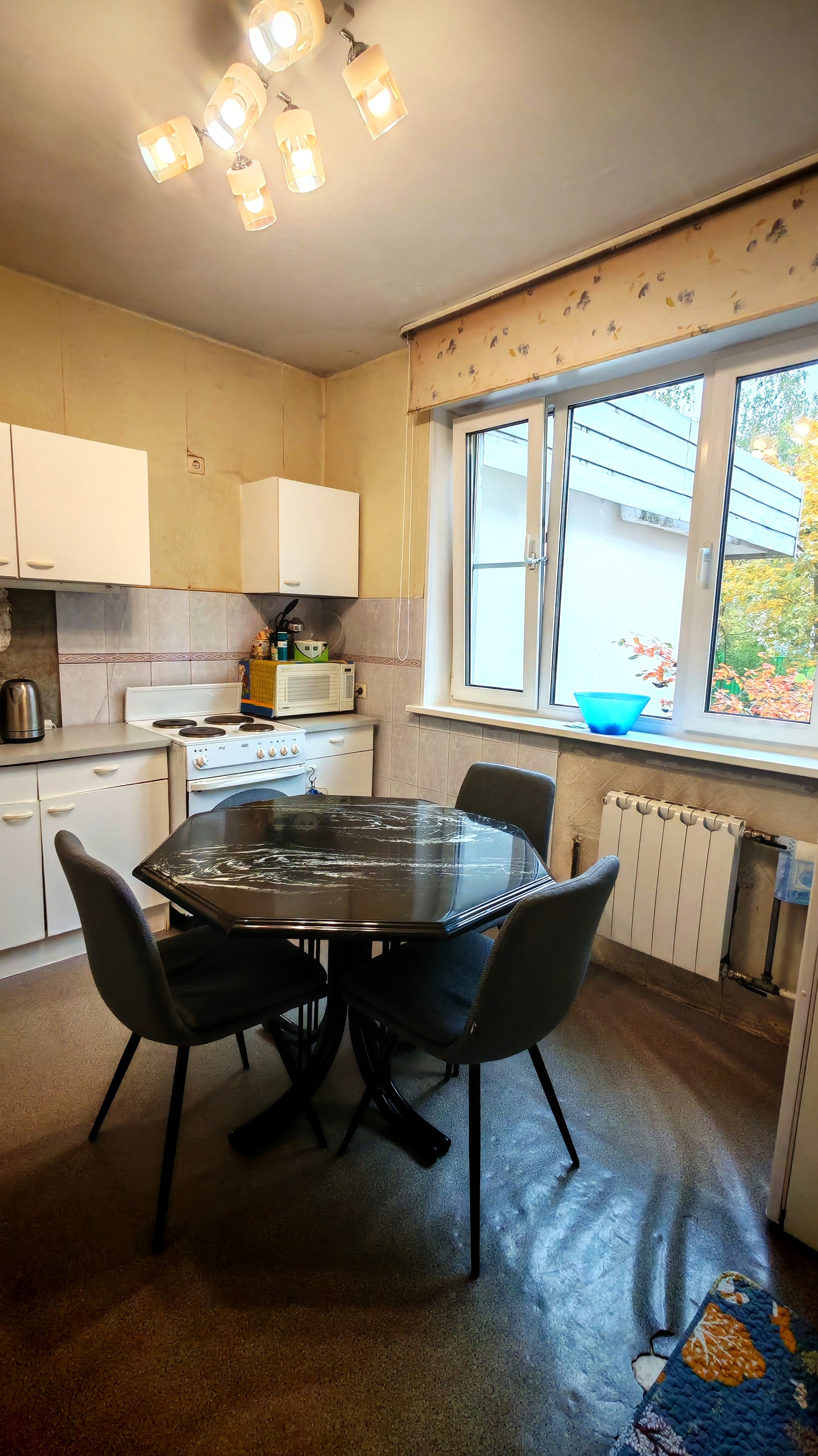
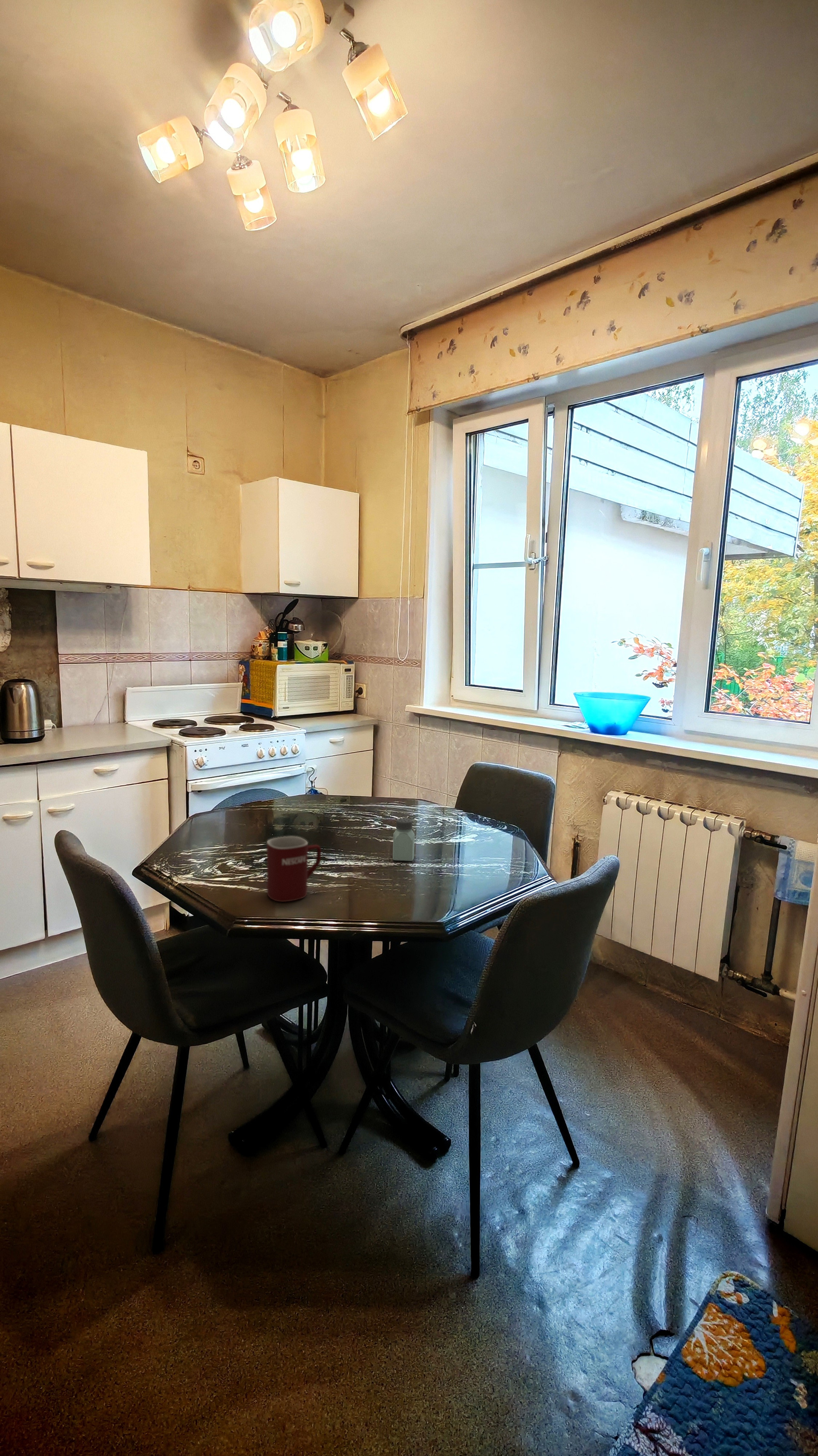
+ saltshaker (403, 839)
+ mug (295, 867)
